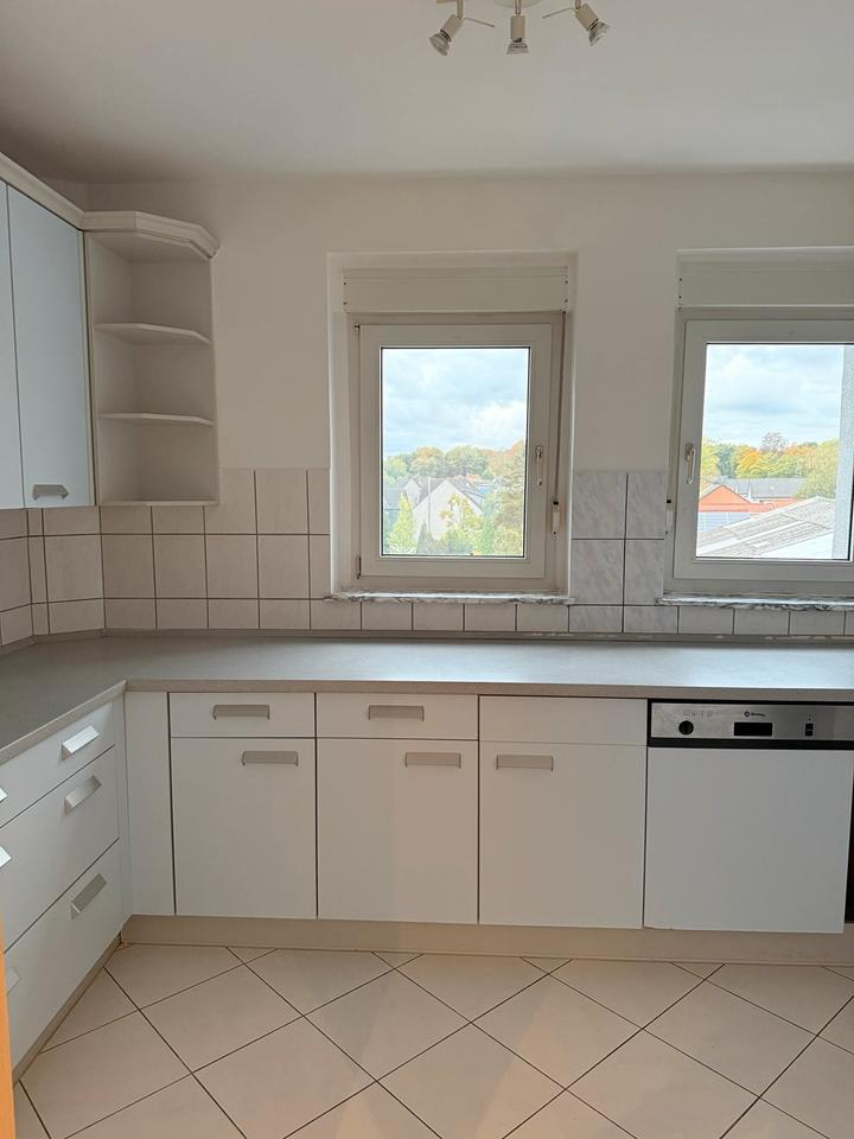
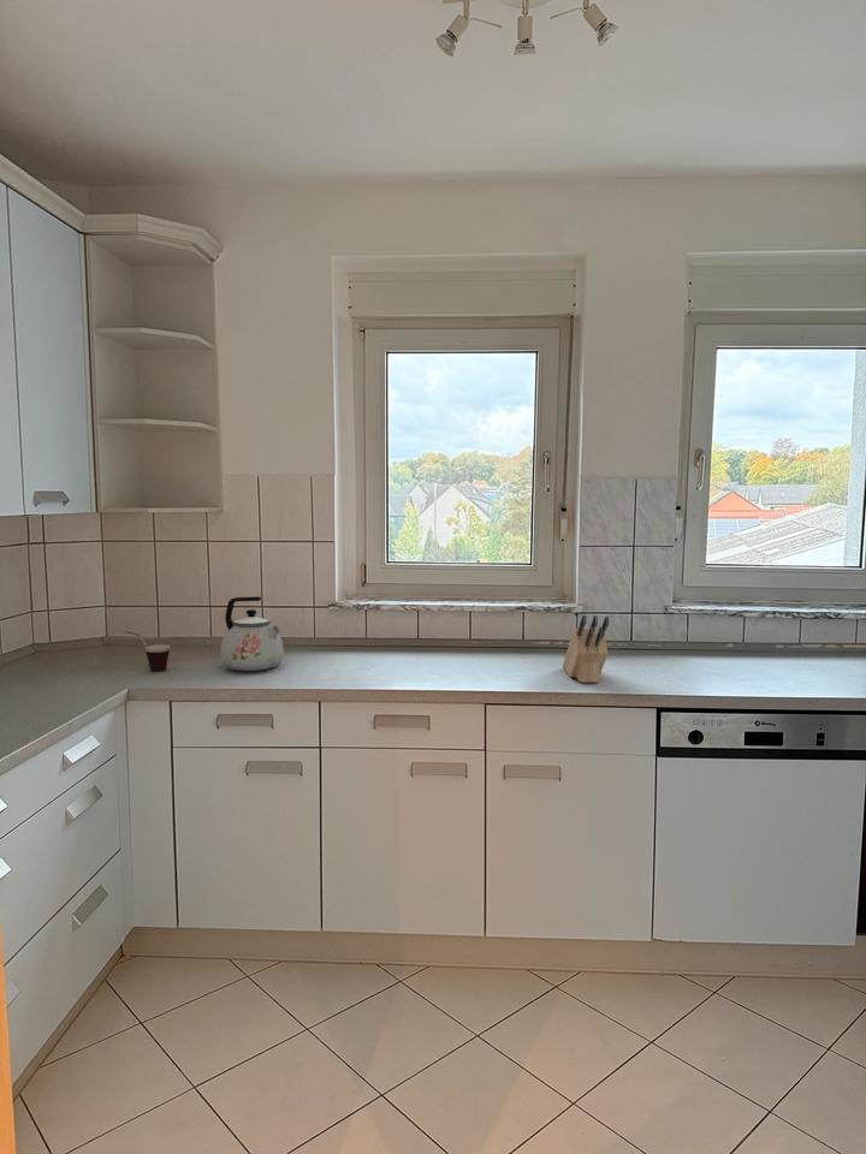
+ kettle (251, 631)
+ cup (147, 650)
+ knife block (586, 643)
